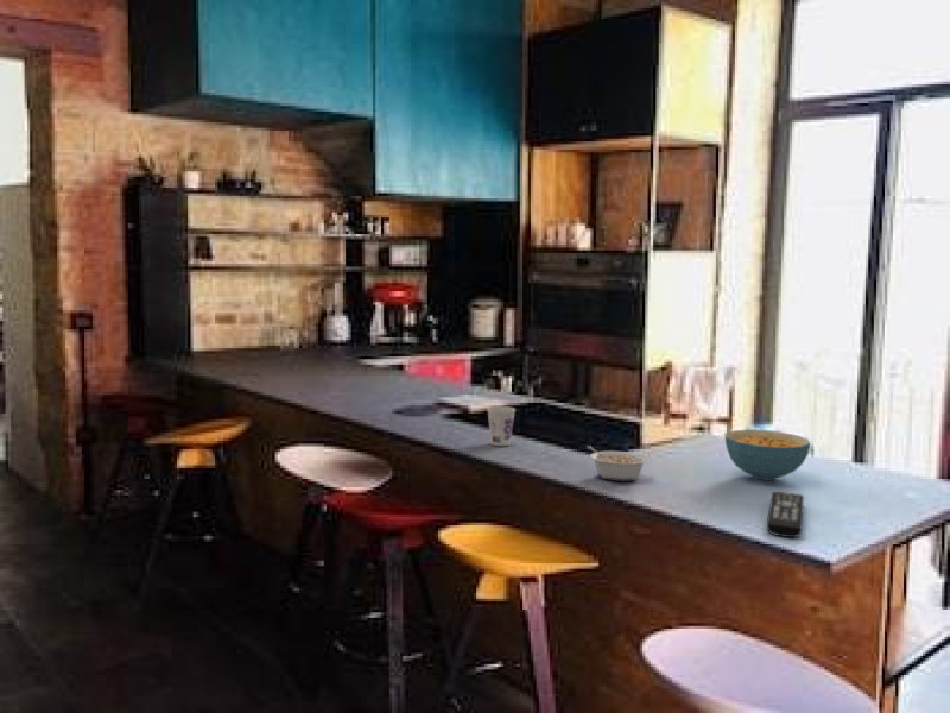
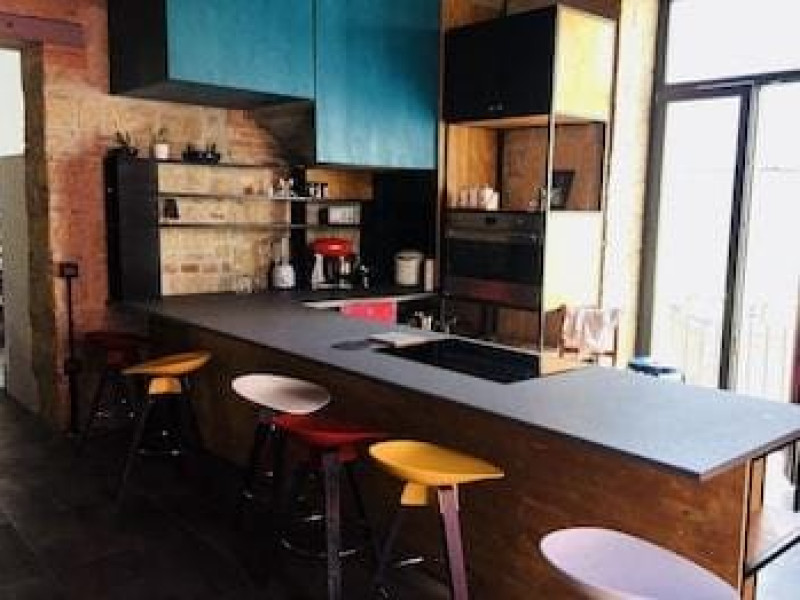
- legume (615, 465)
- remote control (785, 512)
- cereal bowl (765, 458)
- cup (500, 425)
